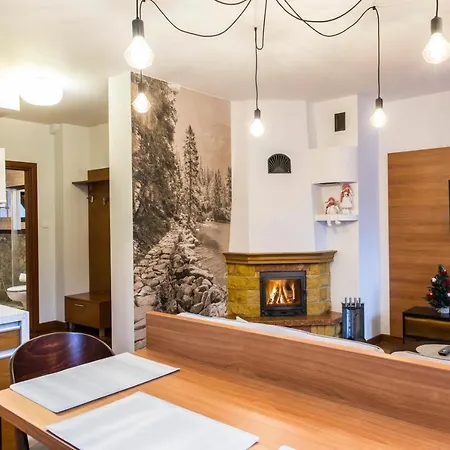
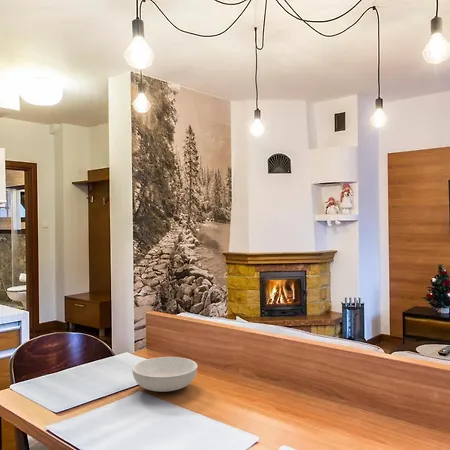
+ serving bowl (165, 376)
